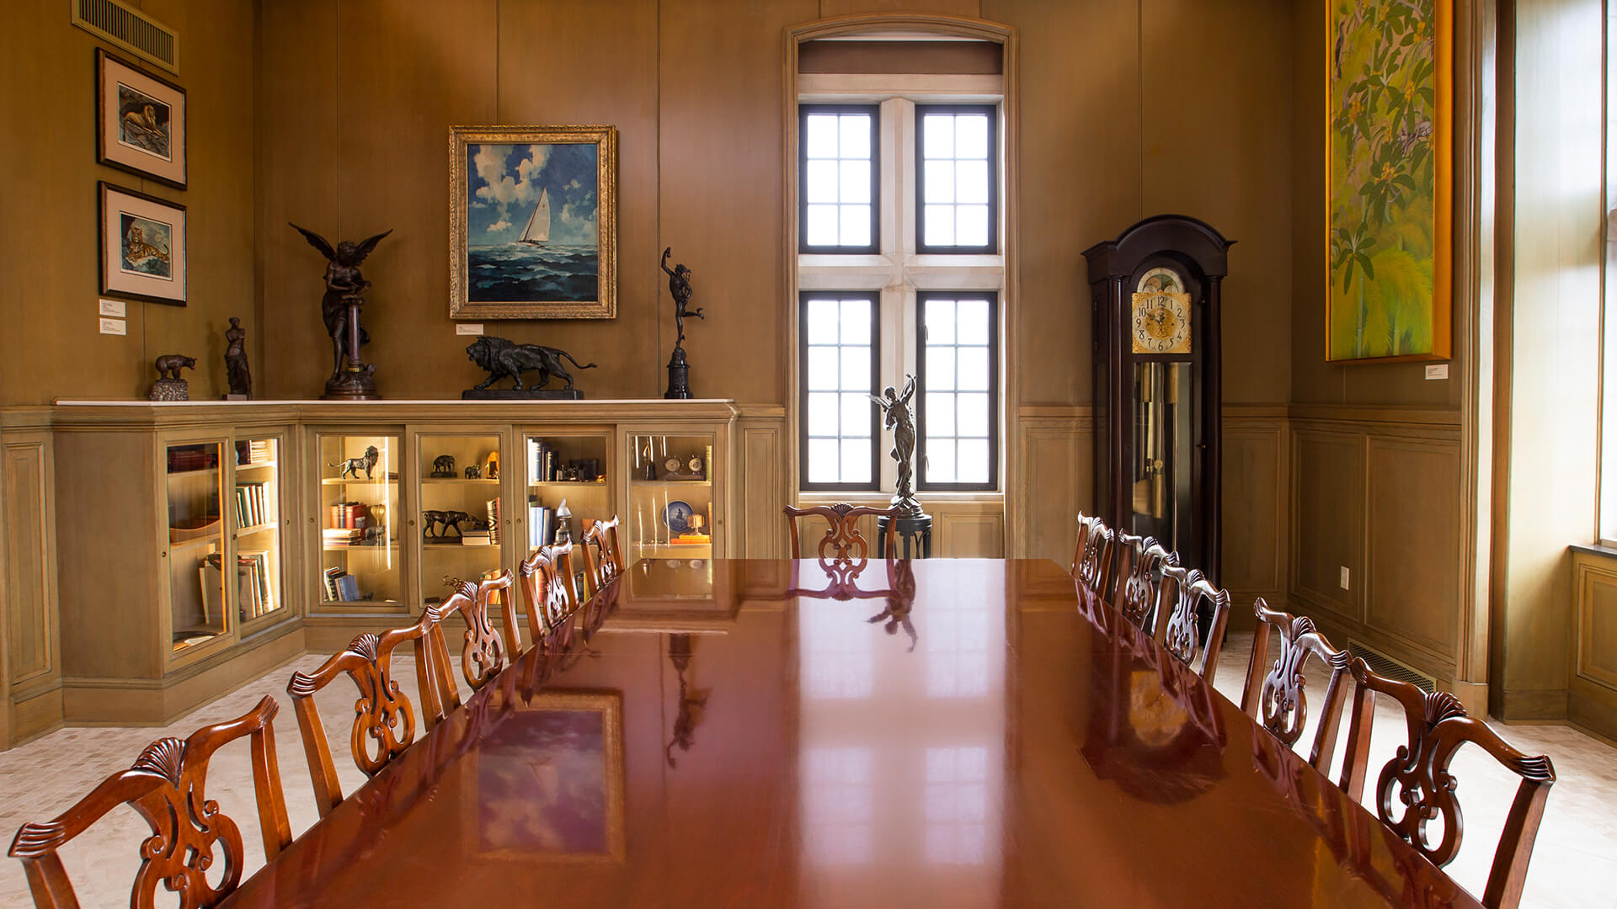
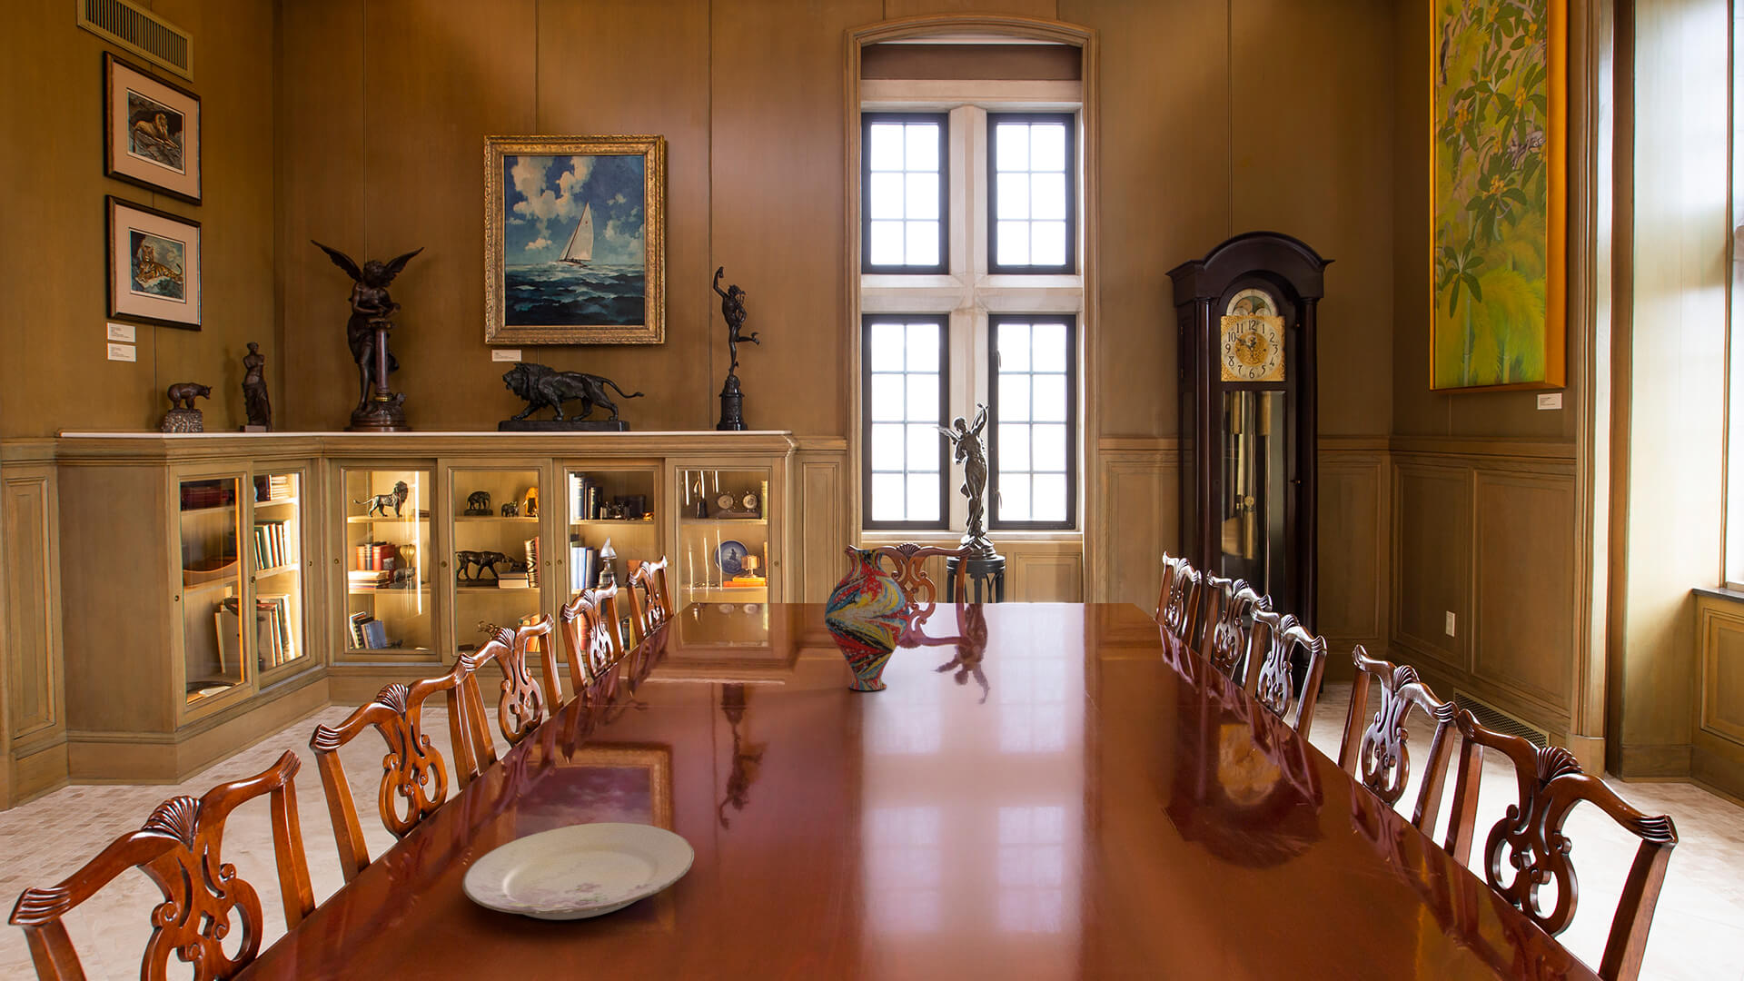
+ vase (867, 618)
+ plate (582, 874)
